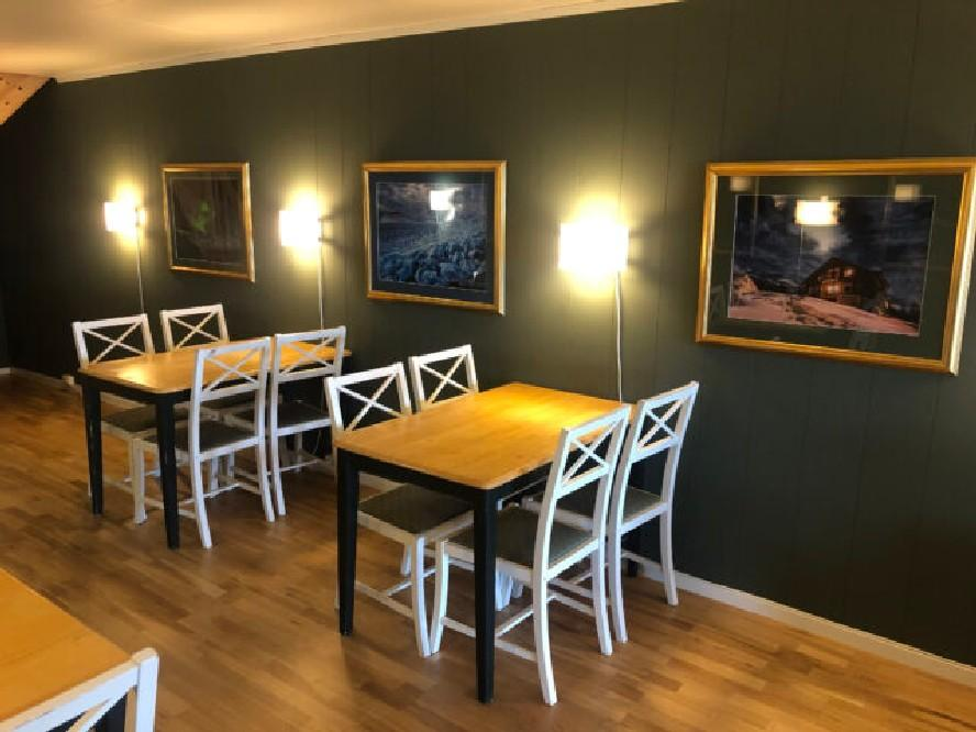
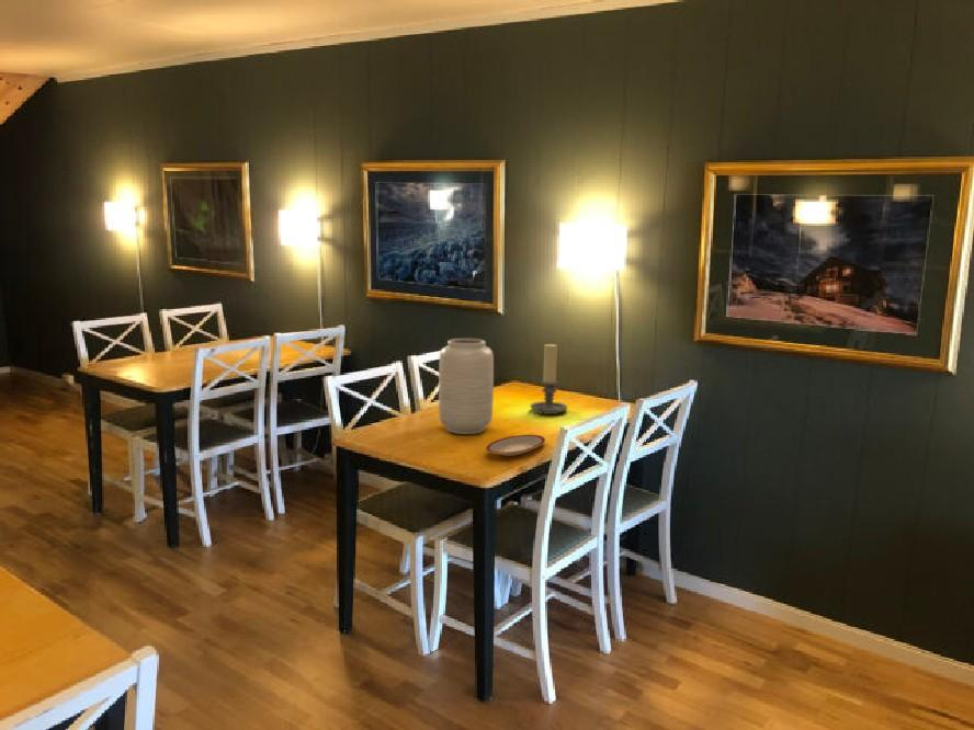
+ vase (466, 385)
+ candle holder (547, 378)
+ plate (516, 446)
